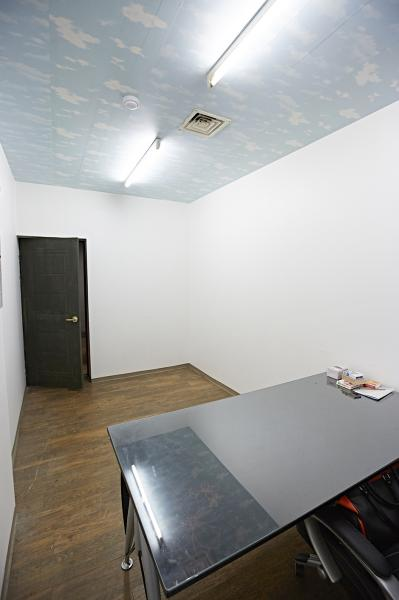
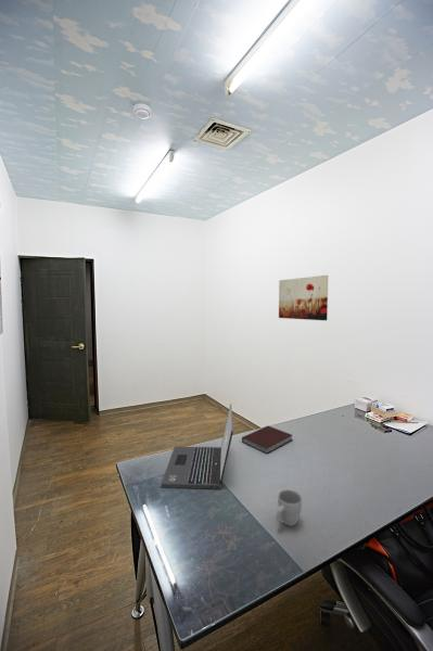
+ wall art (301, 298)
+ mug (286, 510)
+ notebook (267, 438)
+ laptop (200, 447)
